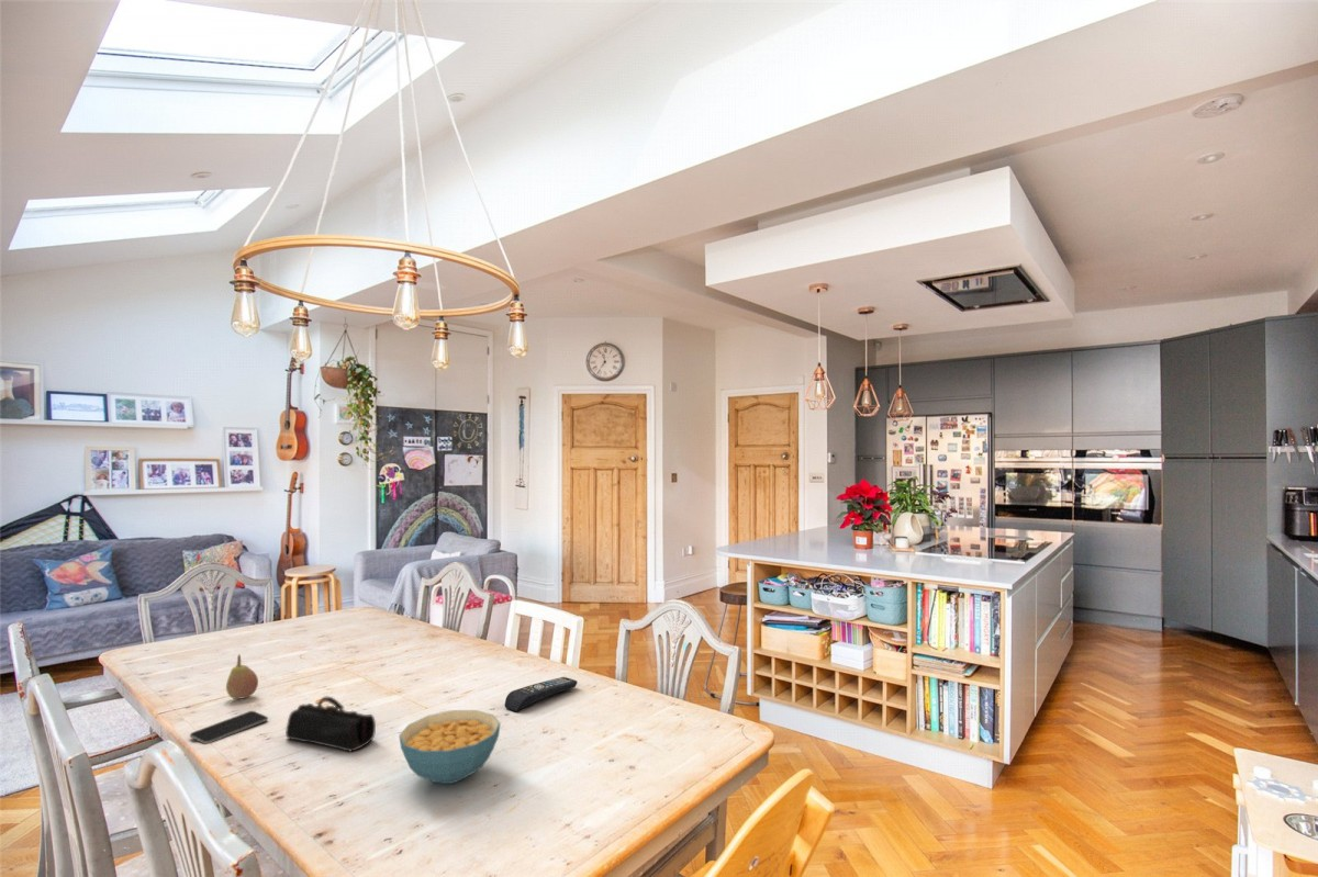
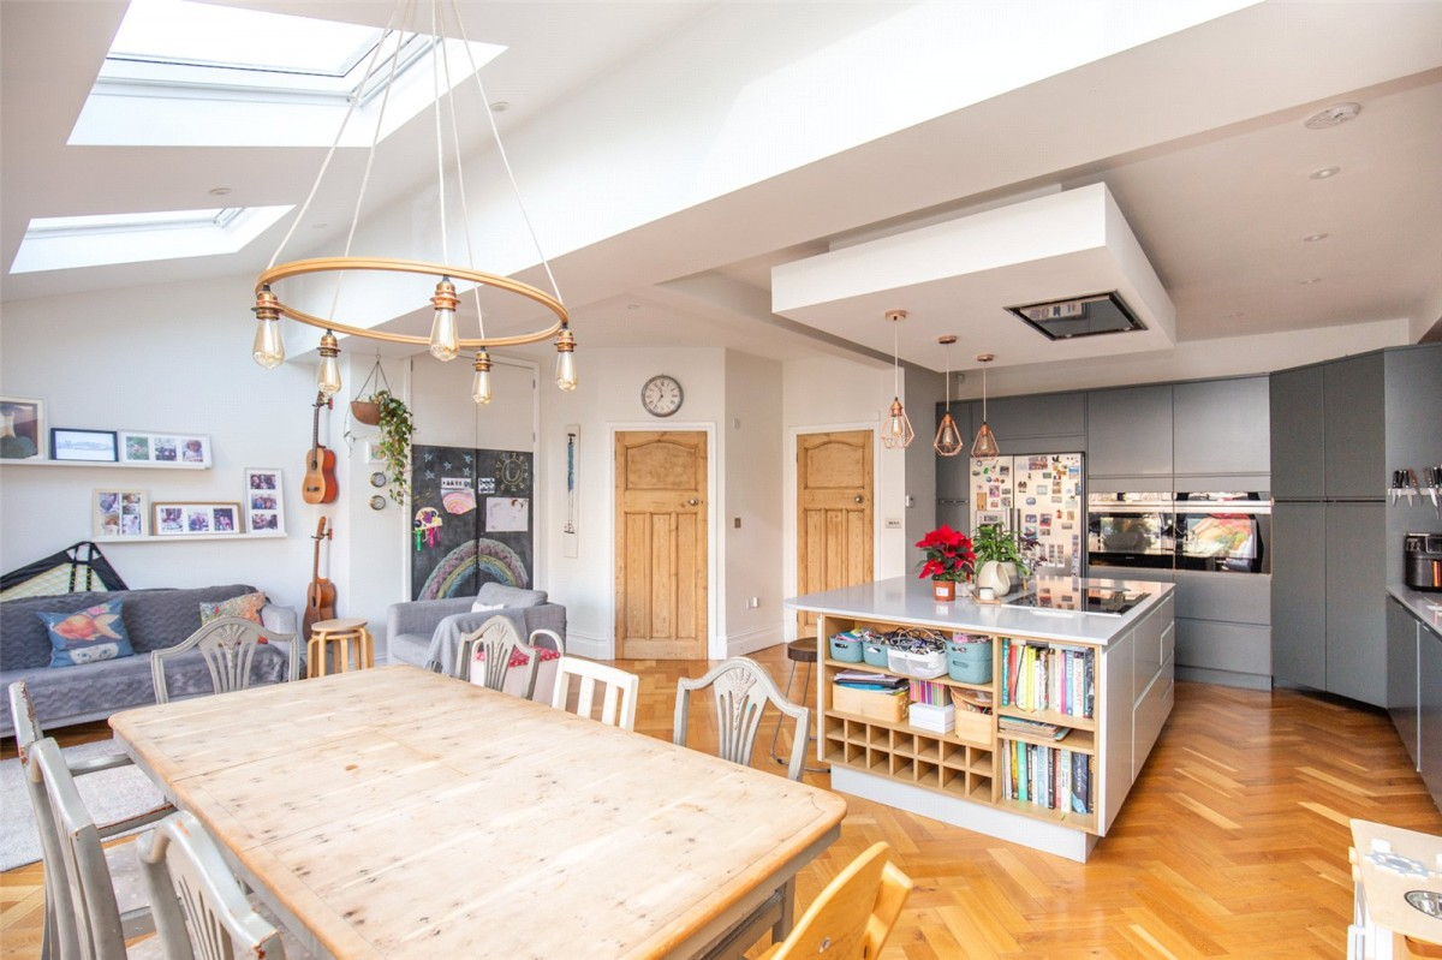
- pencil case (331, 718)
- remote control (541, 690)
- fruit (242, 676)
- smartphone (230, 727)
- cereal bowl (450, 752)
